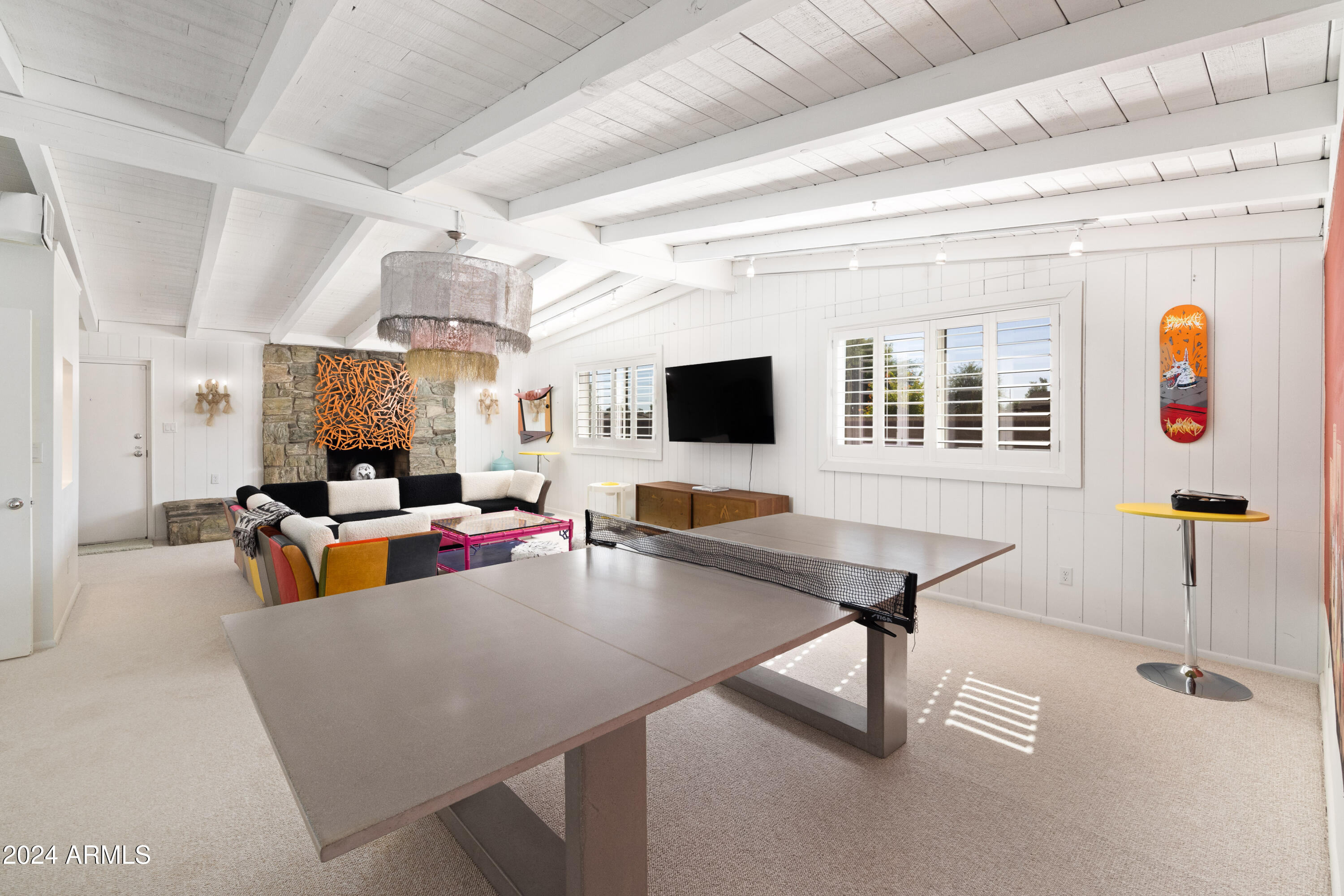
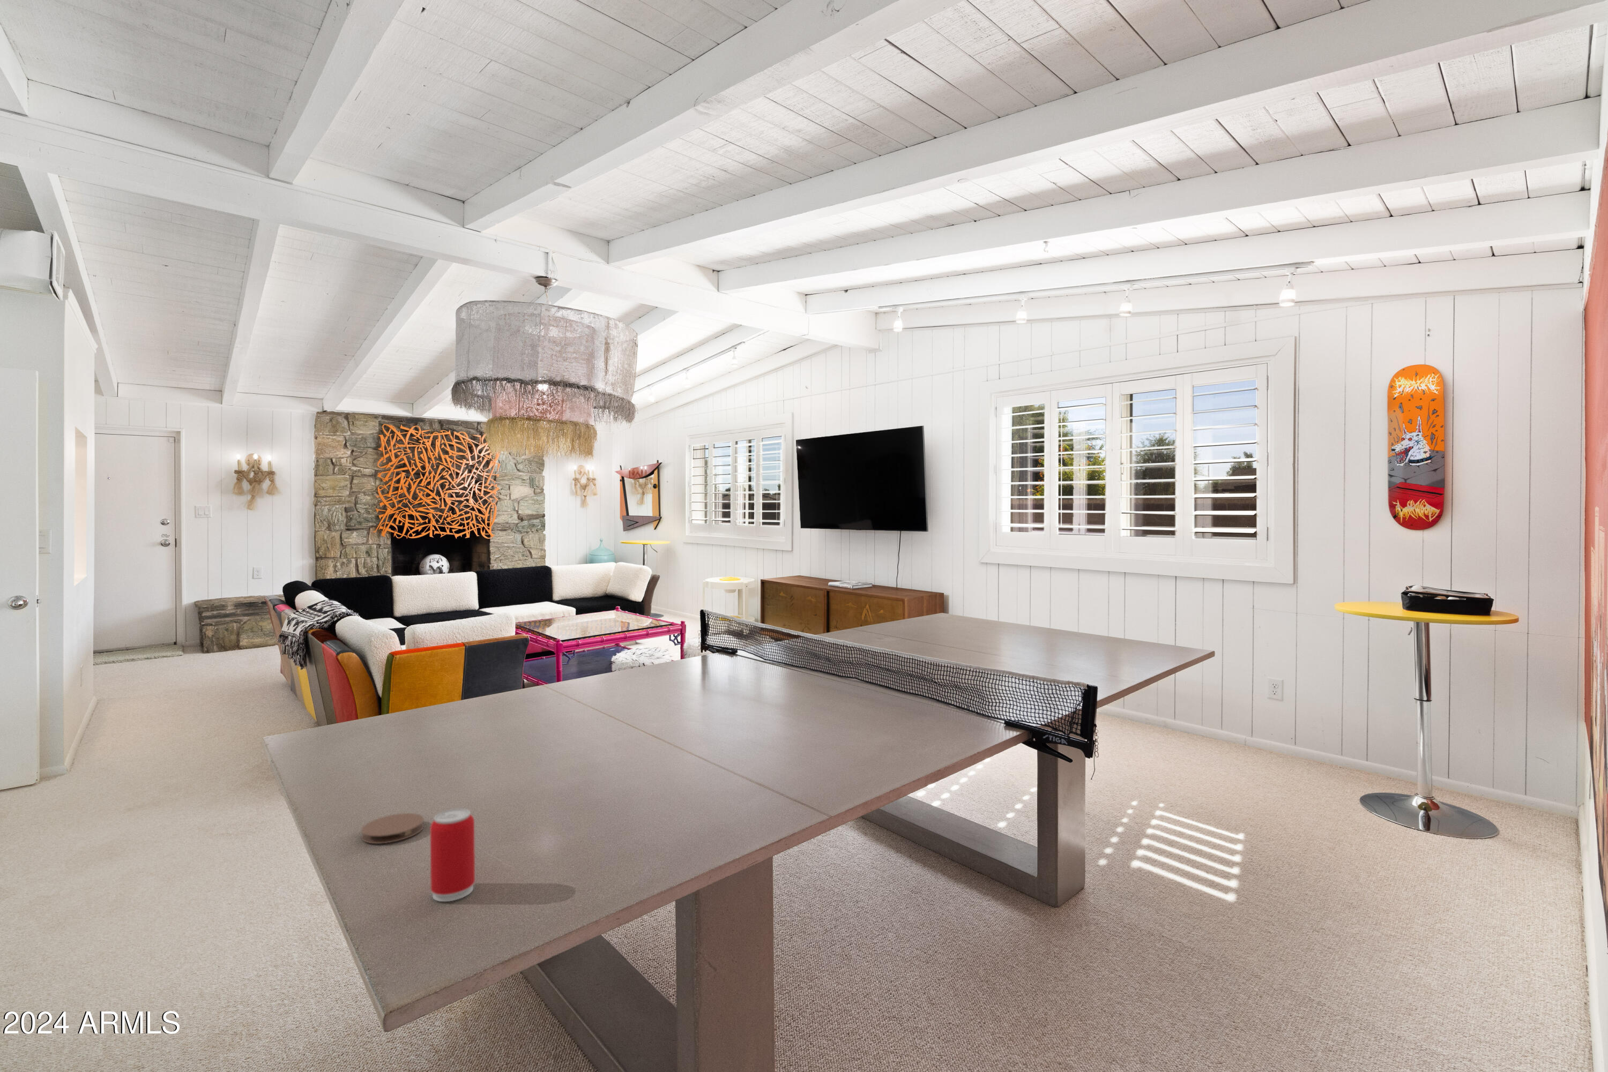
+ beverage can (452, 853)
+ coaster (392, 828)
